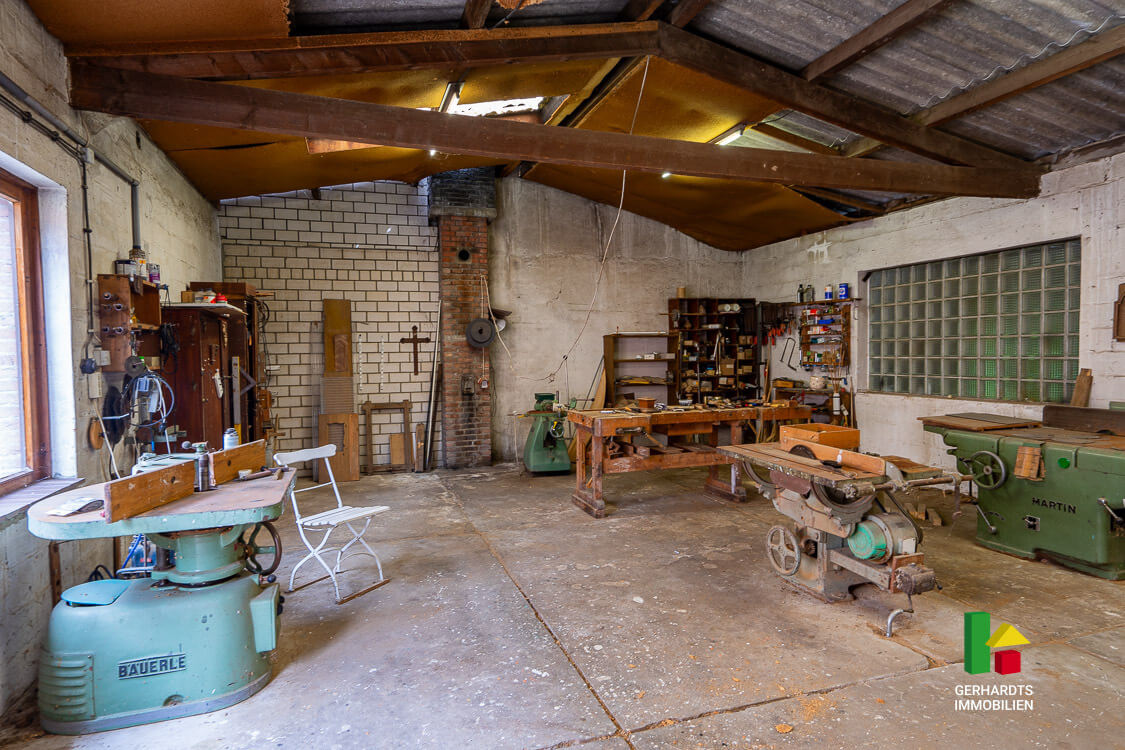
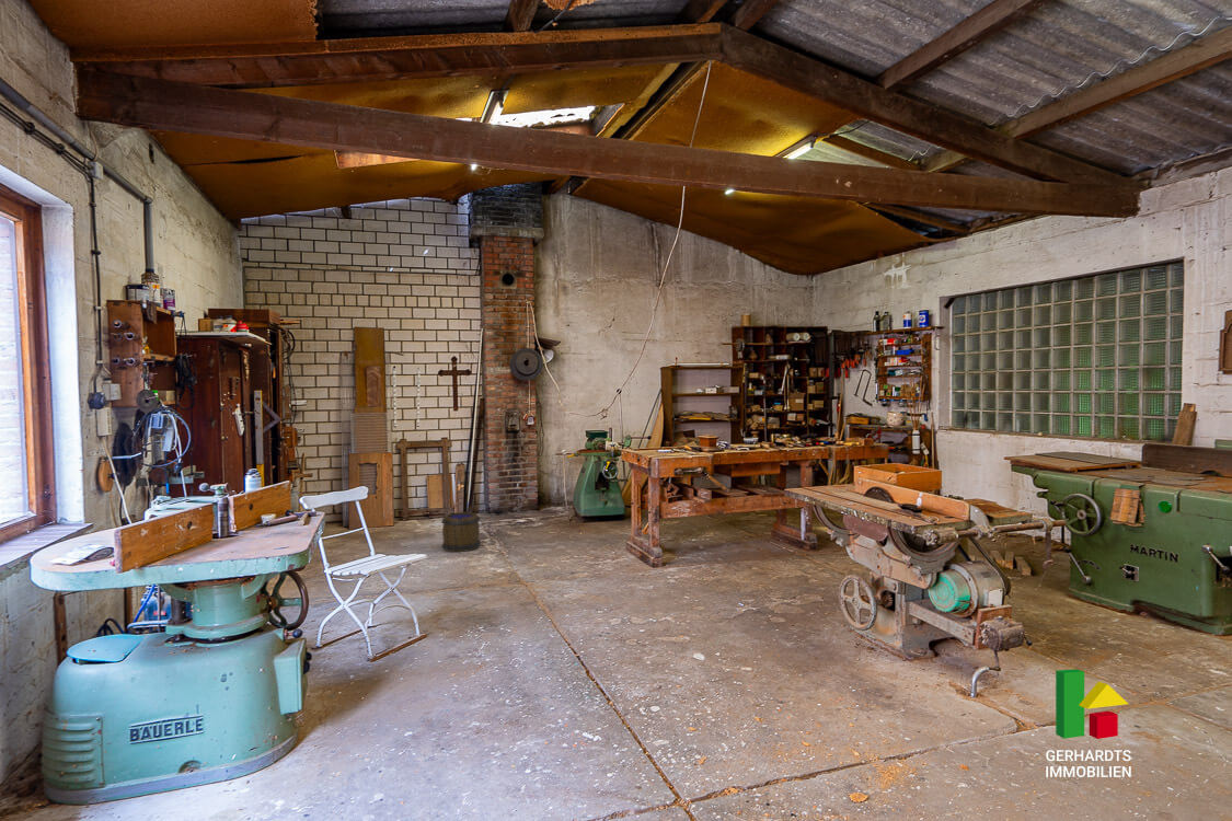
+ wooden barrel (461, 531)
